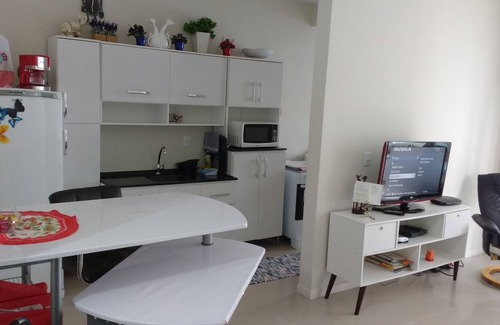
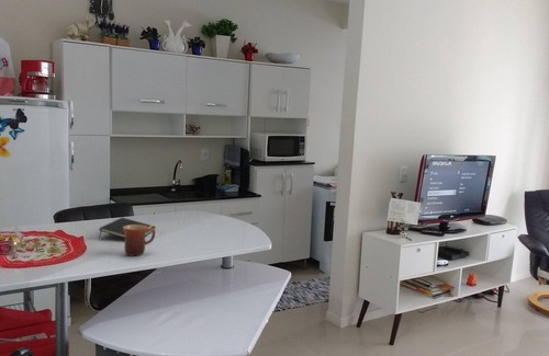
+ notepad (128, 225)
+ mug (138, 240)
